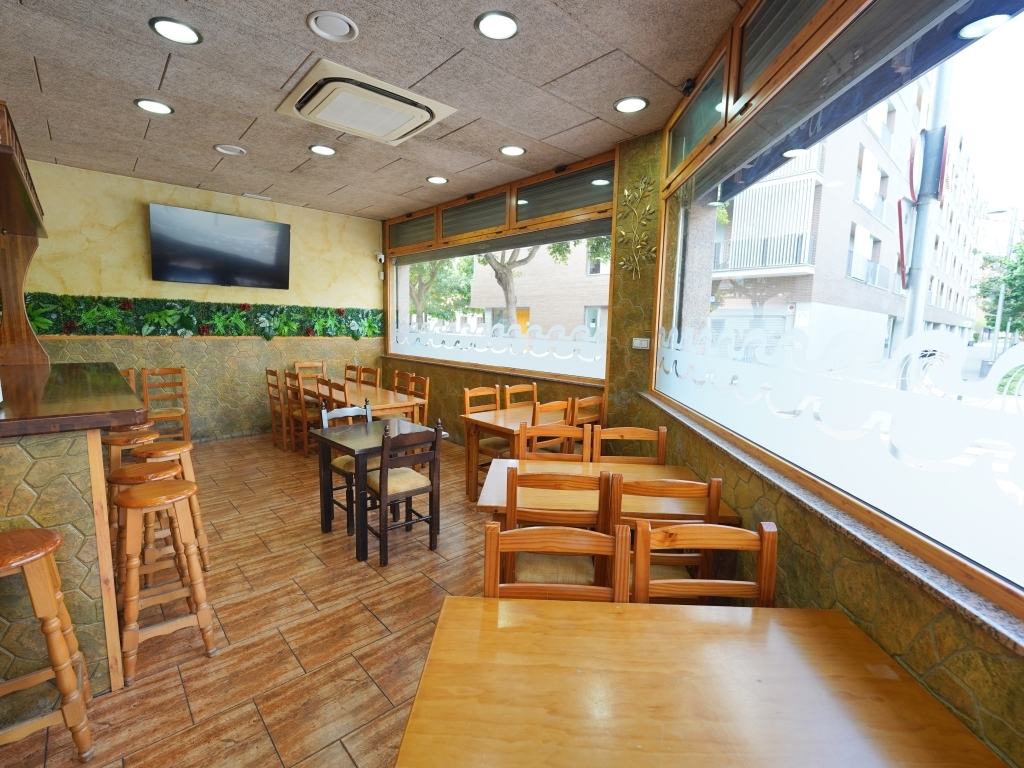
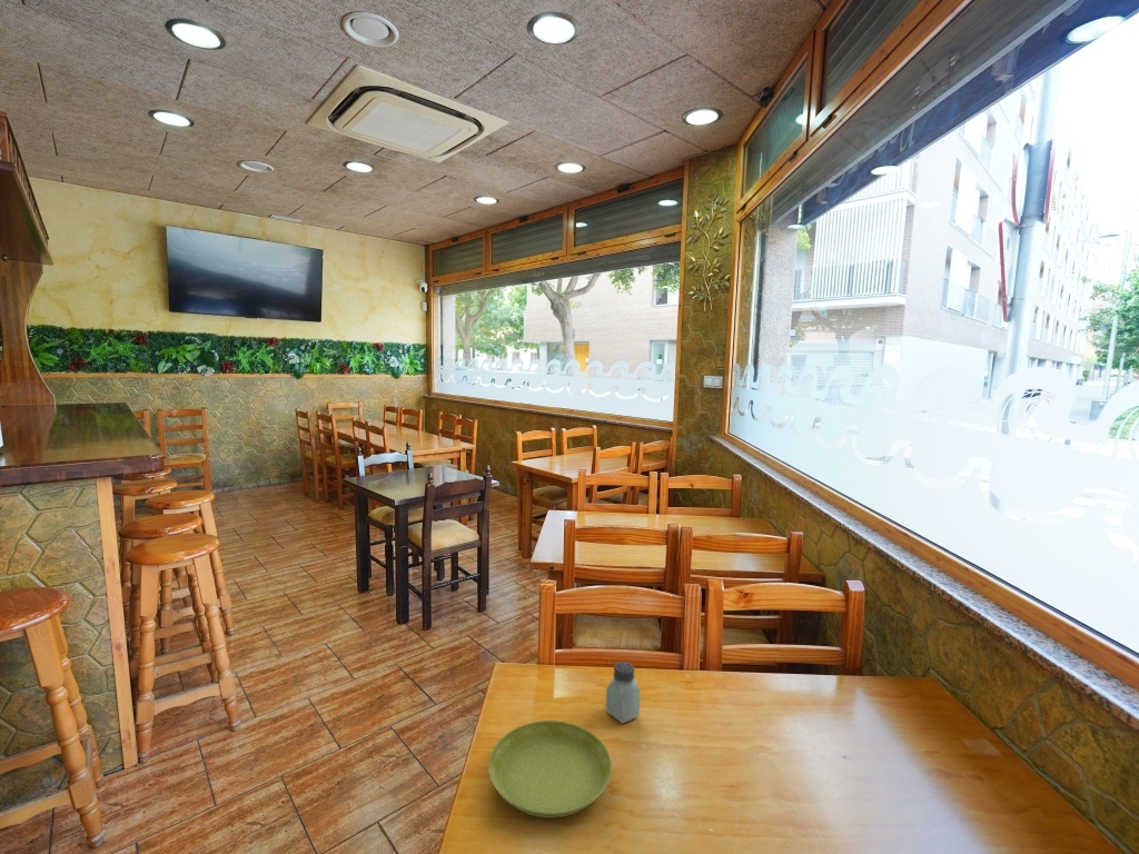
+ saucer (549, 769)
+ saltshaker (623, 689)
